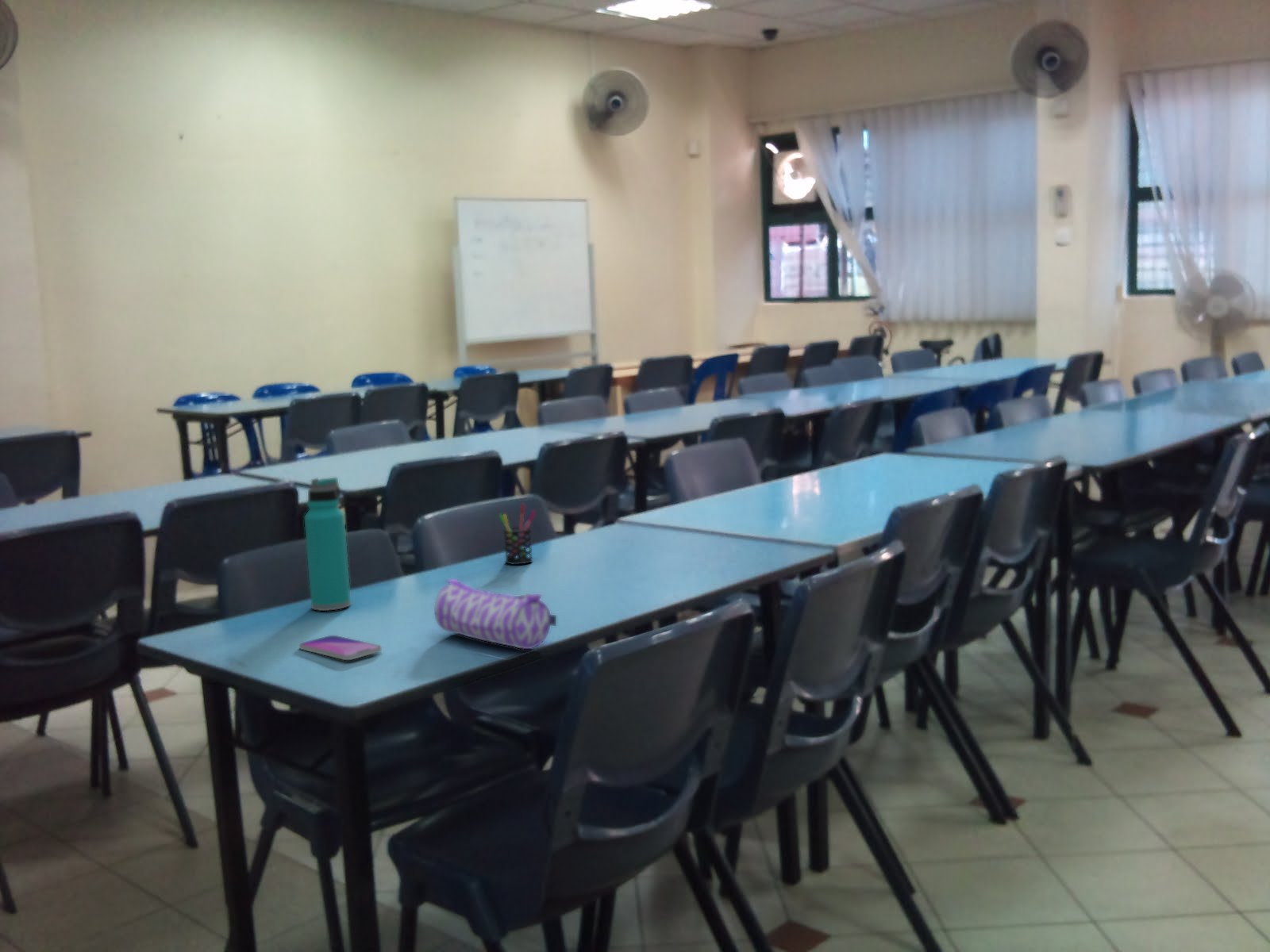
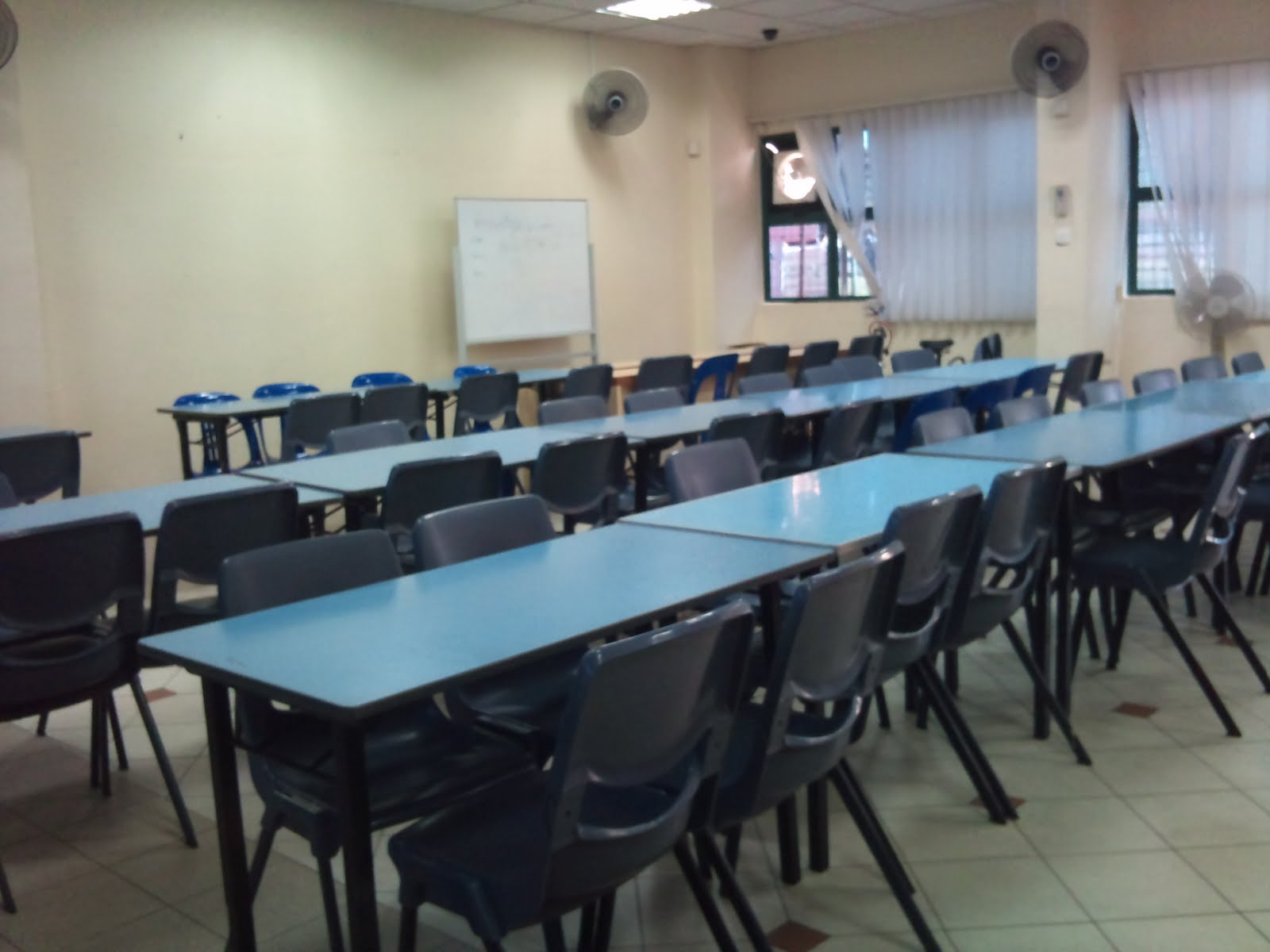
- smartphone (340, 647)
- pencil case (491, 613)
- pen holder (515, 533)
- water bottle (326, 543)
